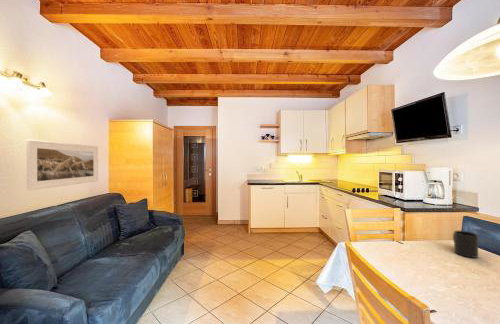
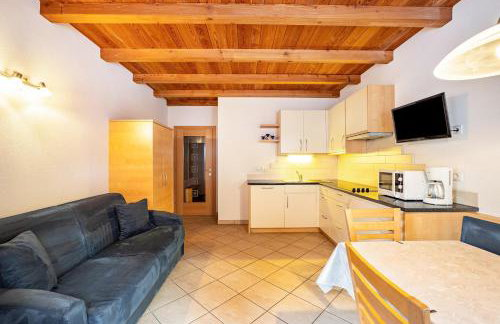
- mug (463, 242)
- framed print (69, 164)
